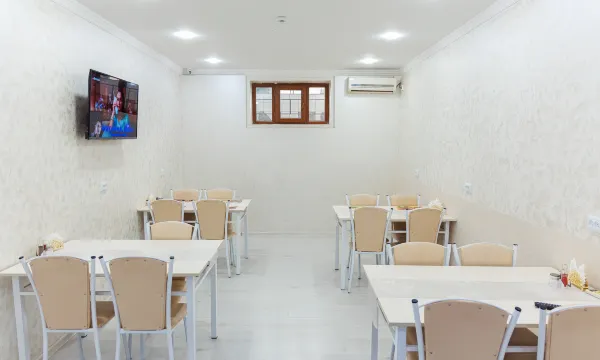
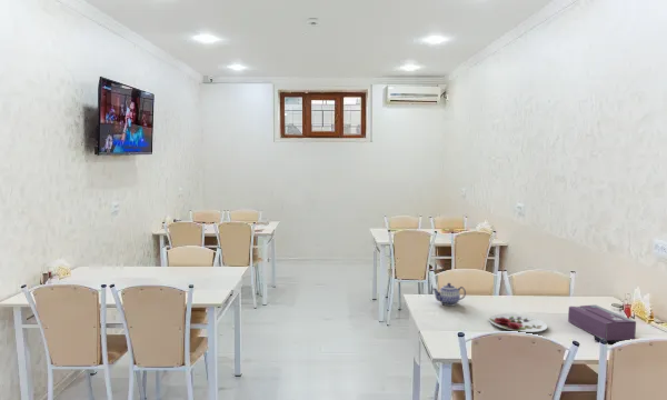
+ plate (517, 321)
+ tissue box (599, 321)
+ teapot (448, 293)
